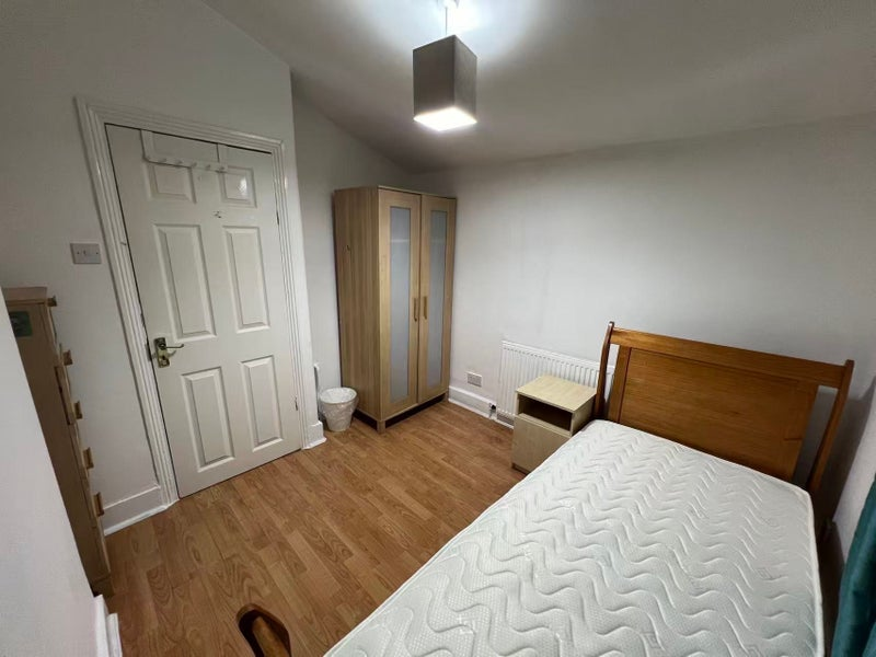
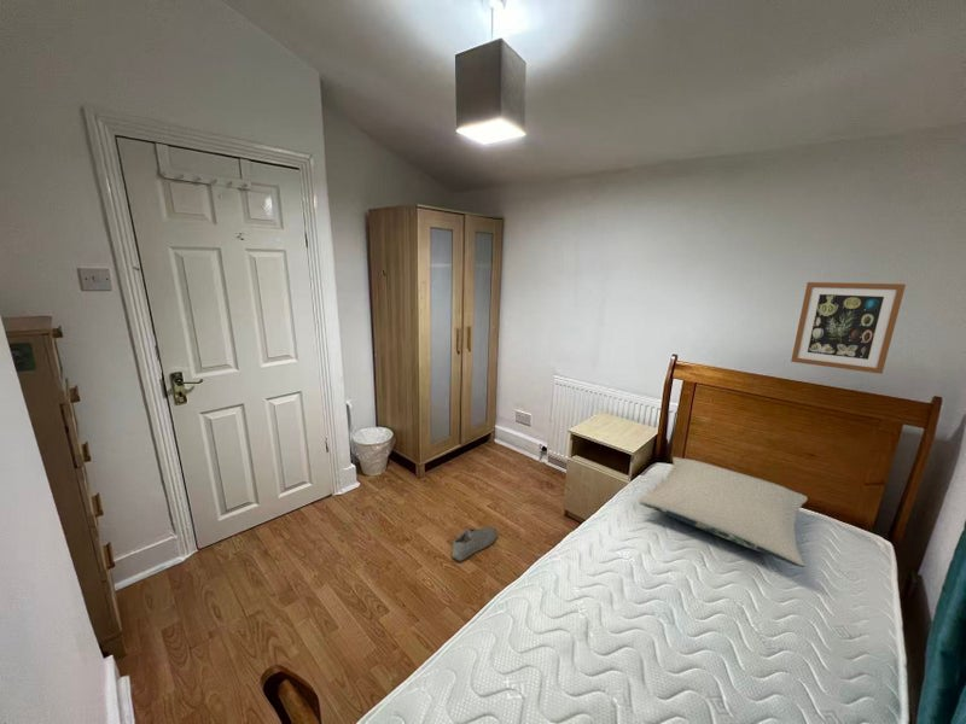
+ shoe (475, 536)
+ pillow (723, 500)
+ wall art (843, 326)
